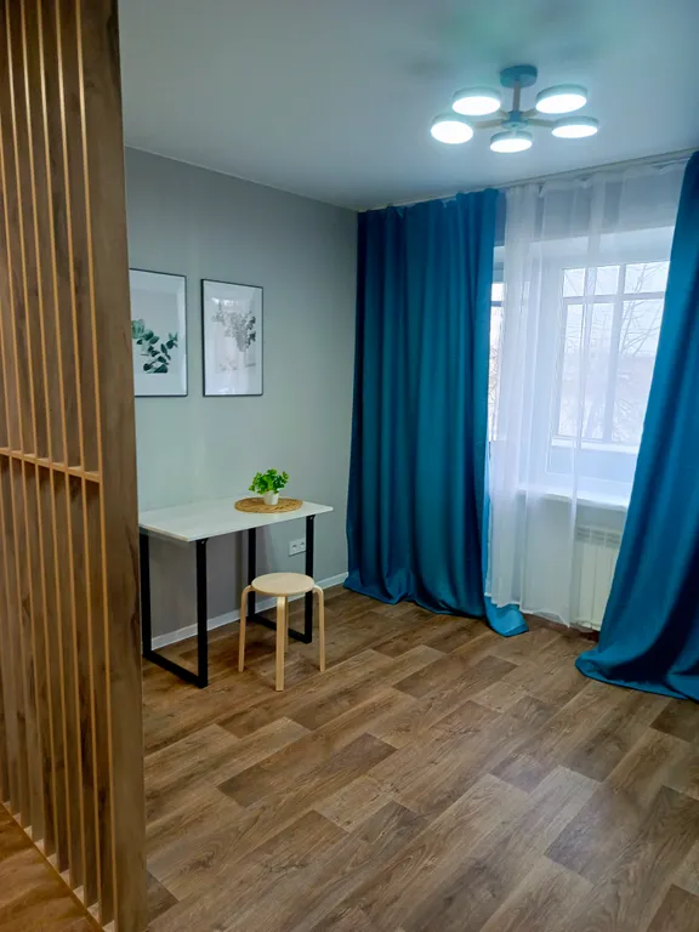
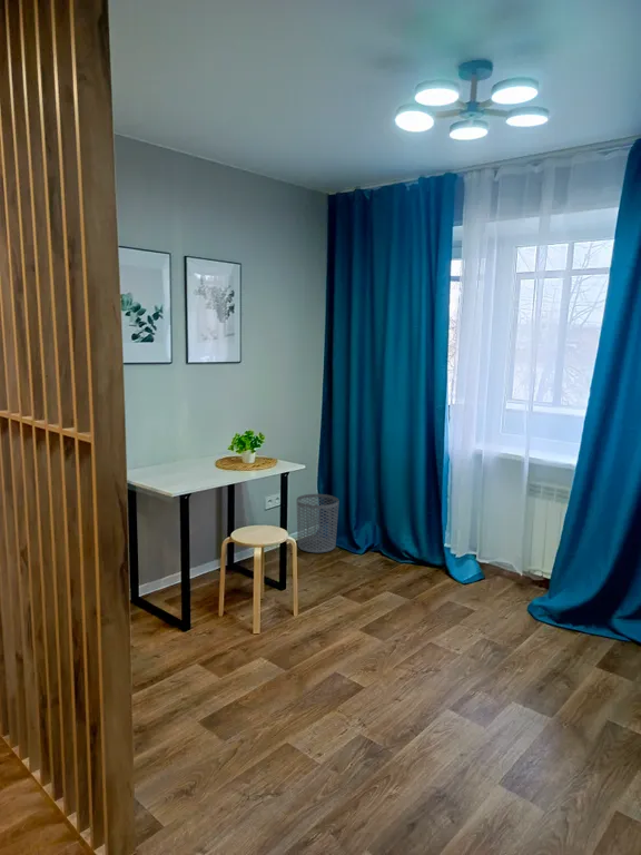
+ waste bin (316, 523)
